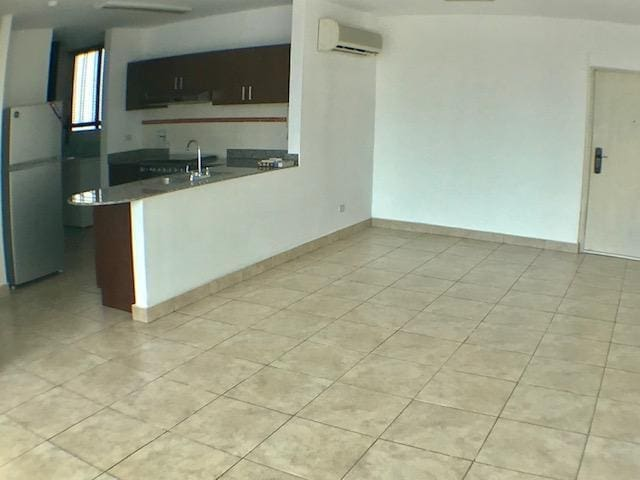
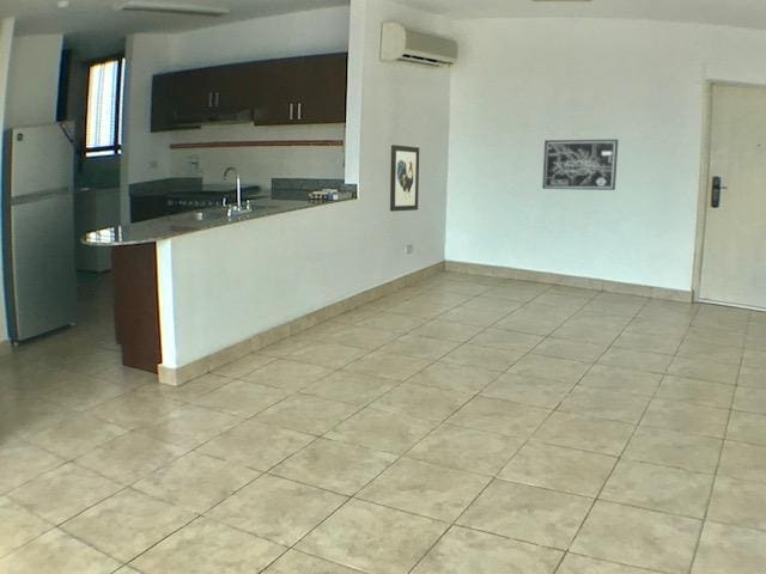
+ wall art (579, 164)
+ wall art (405, 178)
